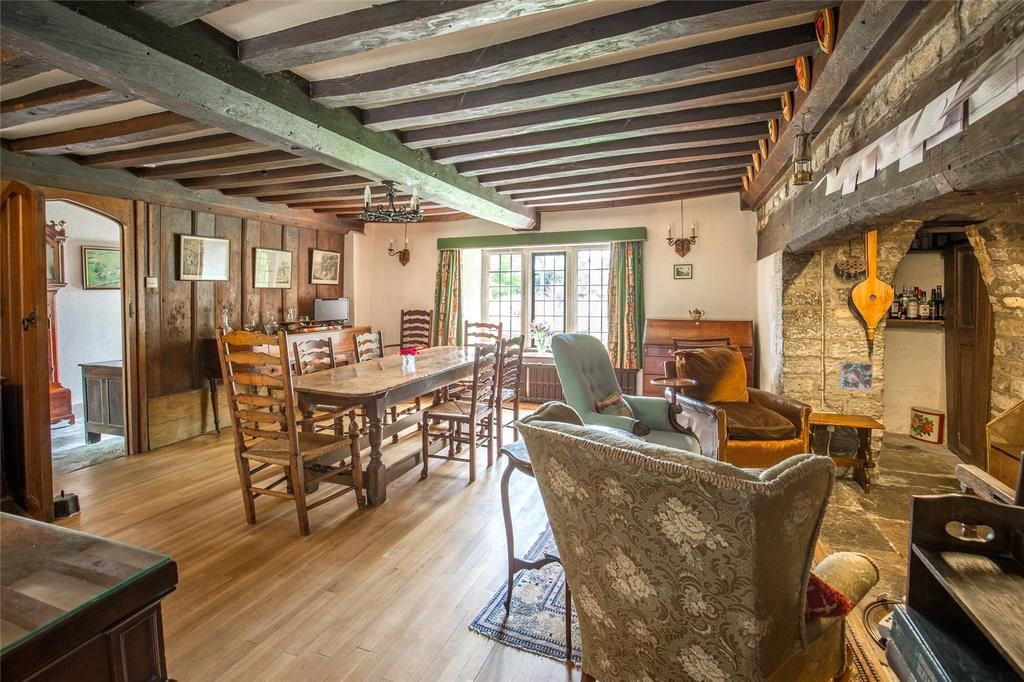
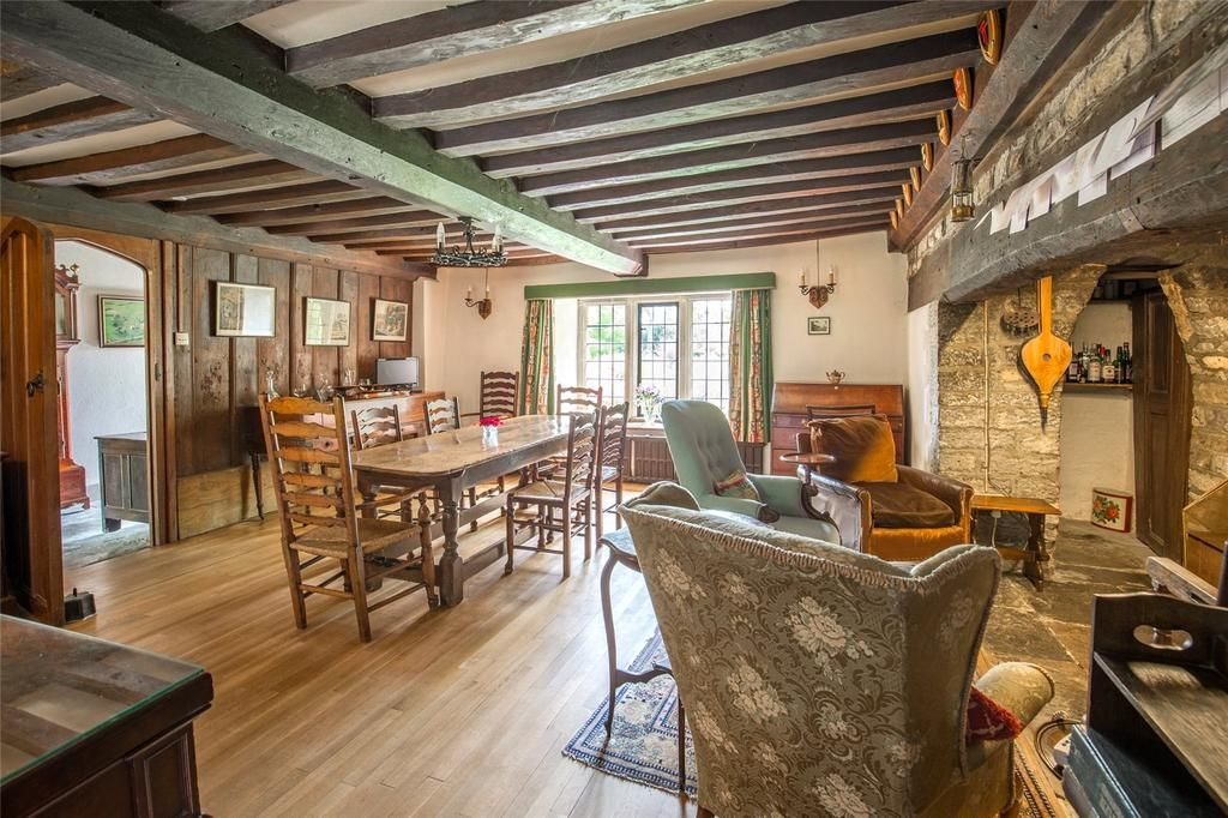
- decorative tile (856, 376)
